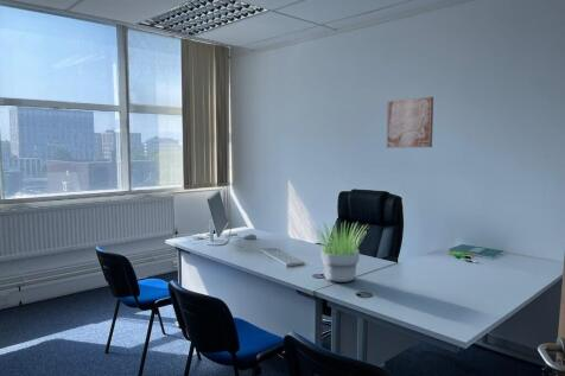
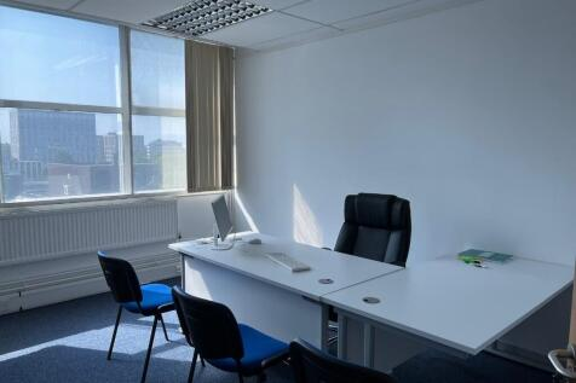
- wall art (408, 123)
- potted plant (339, 251)
